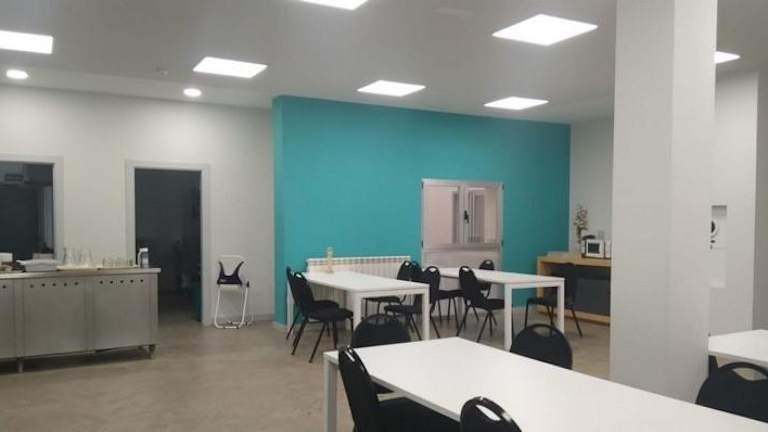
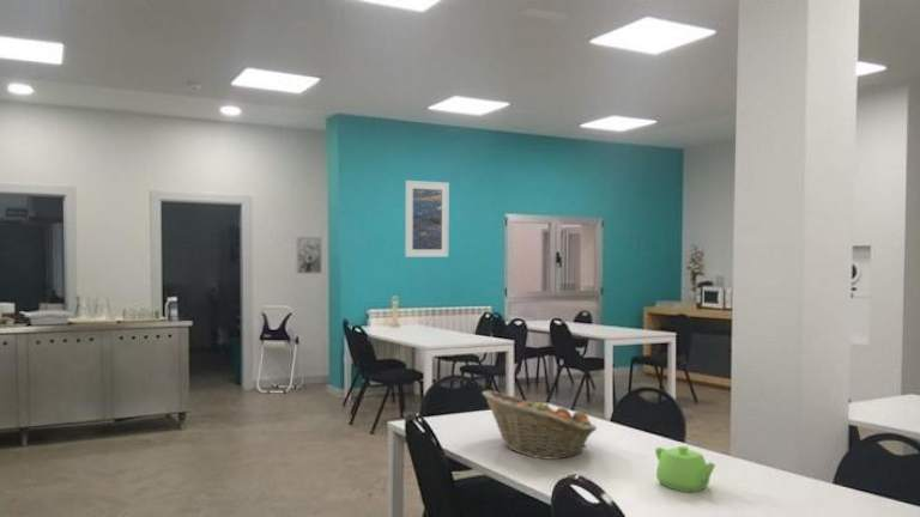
+ wall art (309, 255)
+ teapot (683, 466)
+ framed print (426, 219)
+ fruit basket (537, 419)
